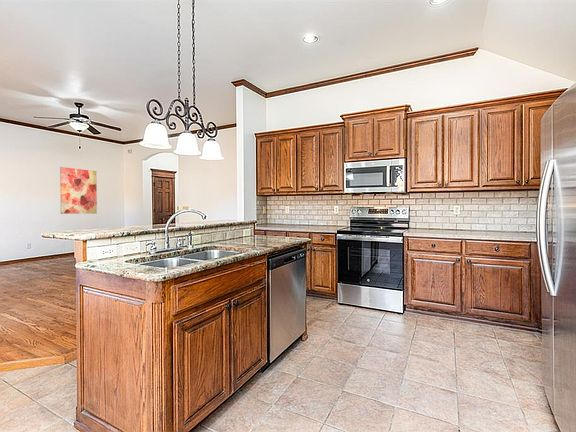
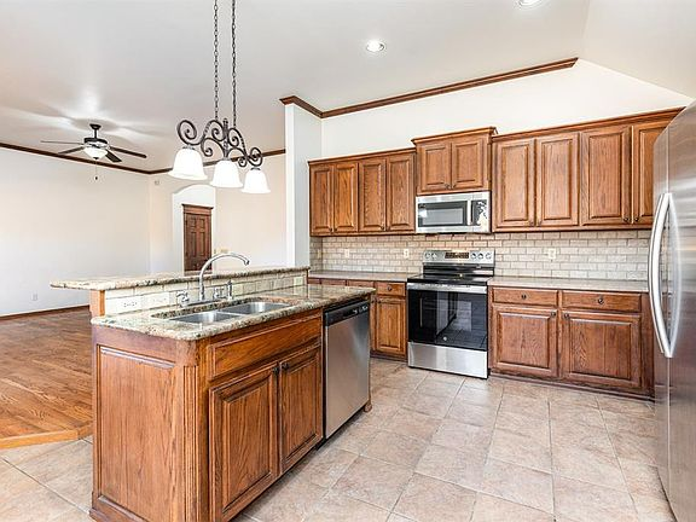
- wall art (79, 191)
